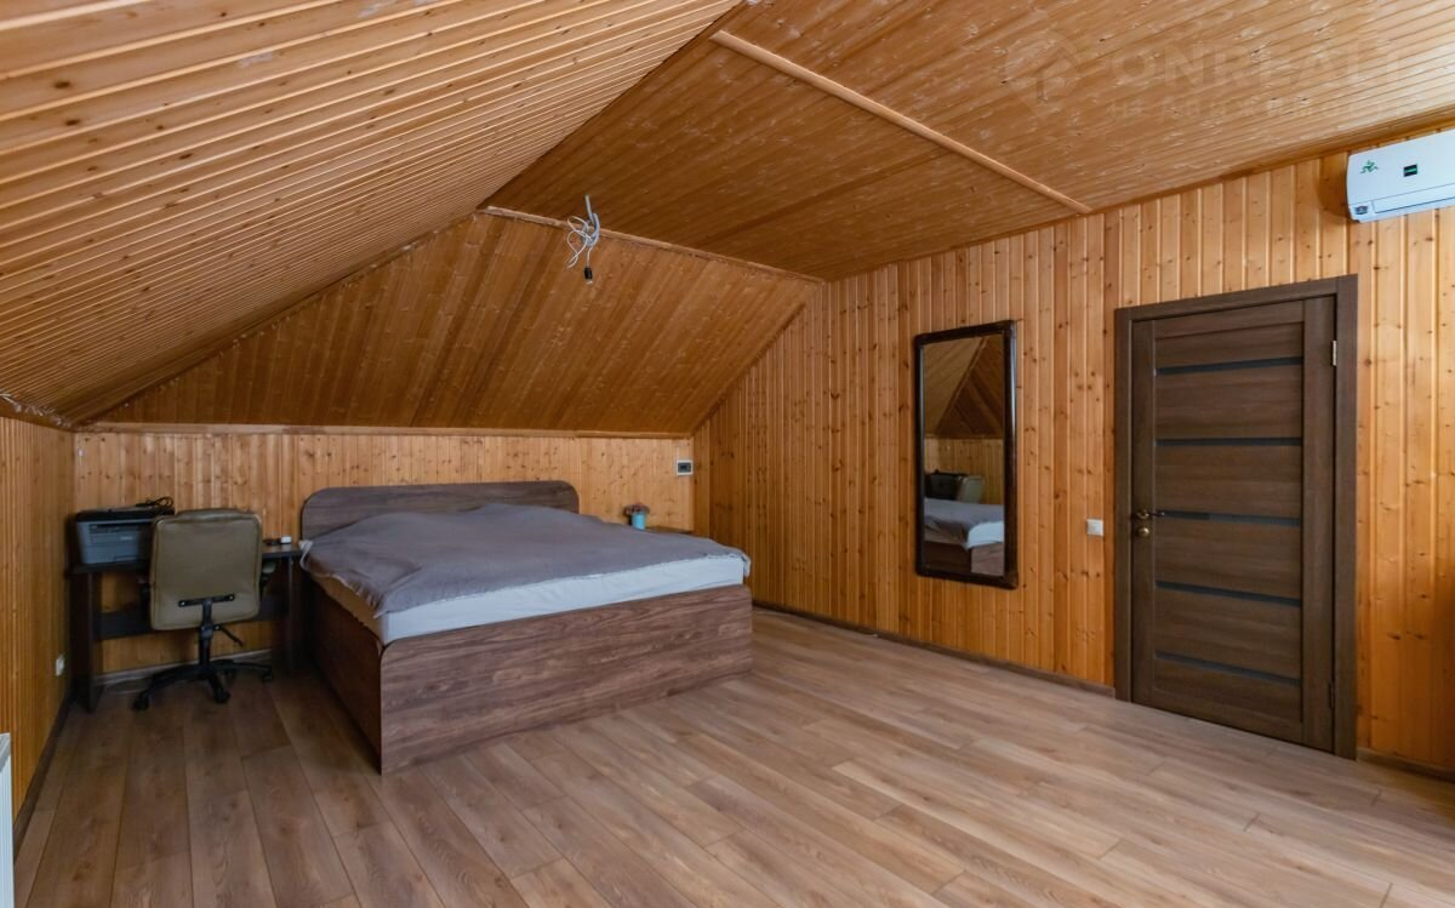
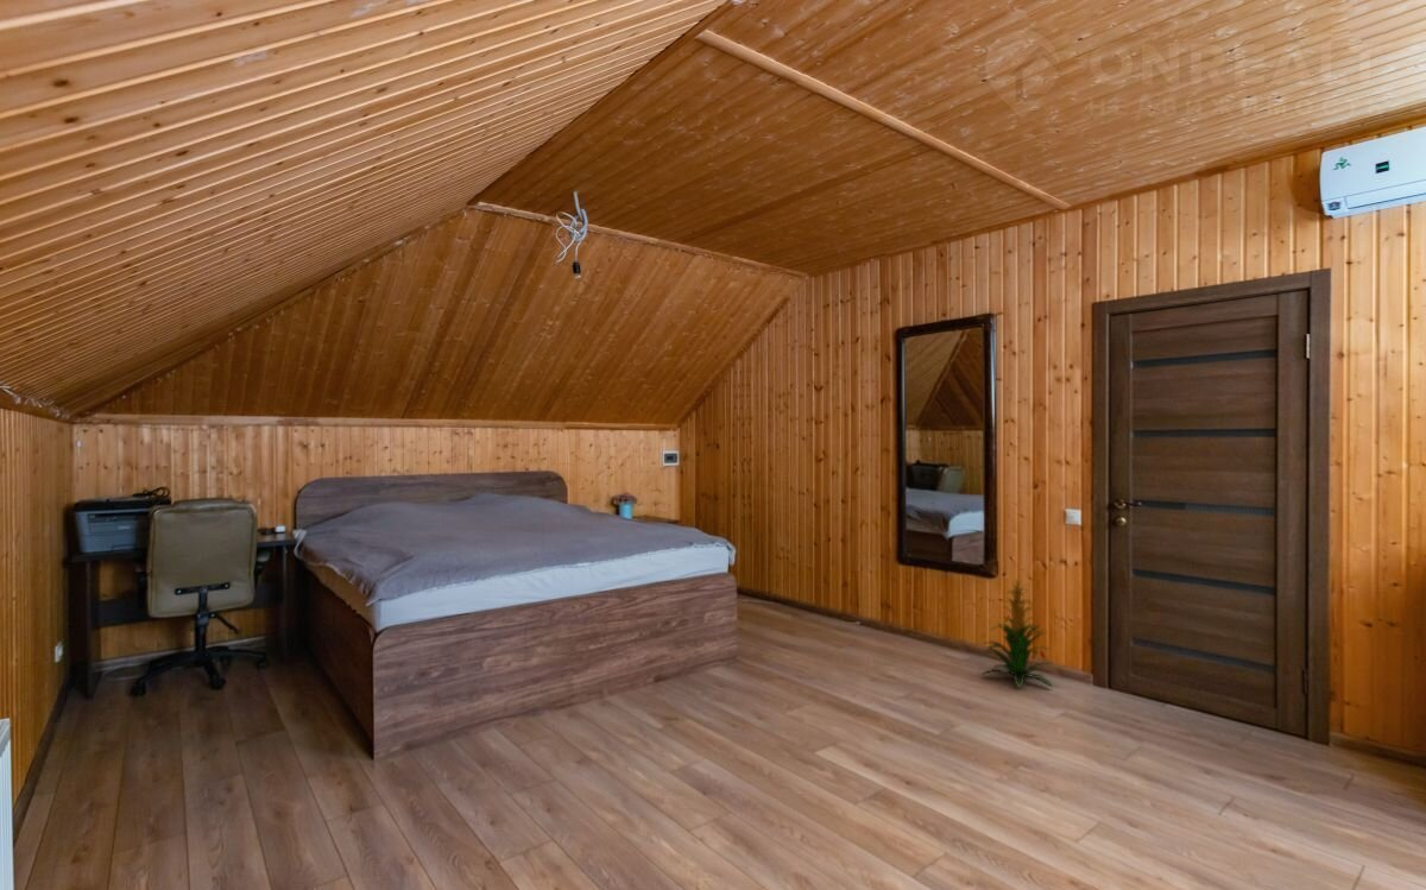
+ indoor plant (1018, 626)
